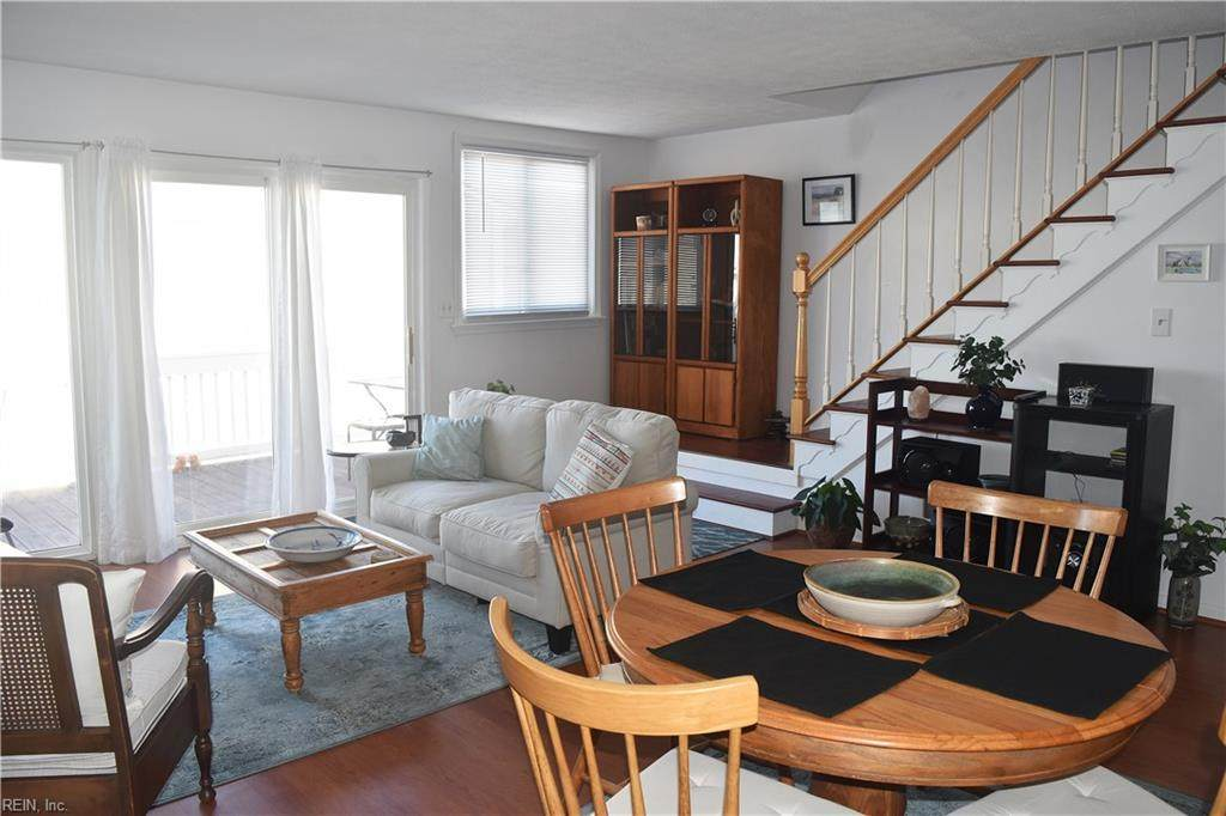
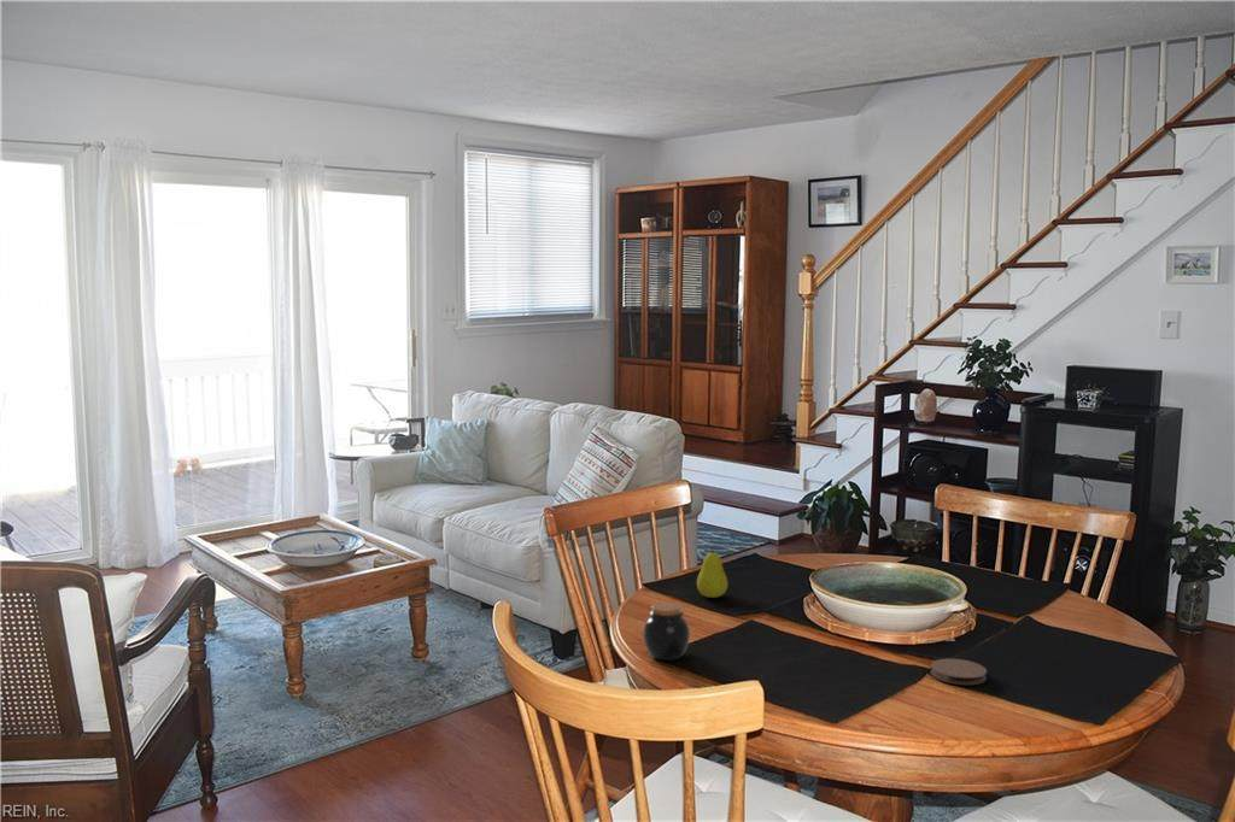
+ coaster (958, 671)
+ fruit (712, 570)
+ jar (666, 630)
